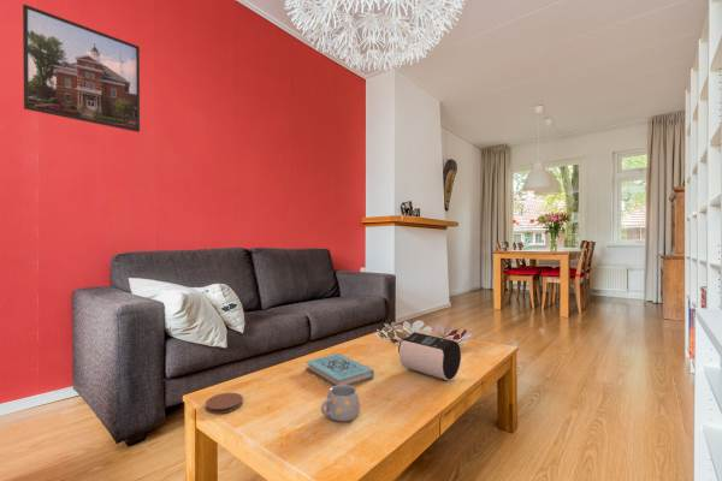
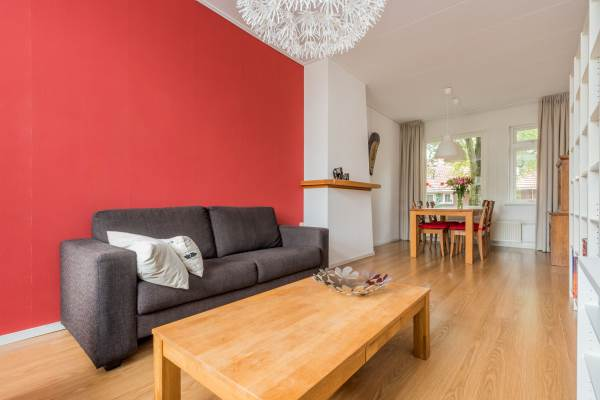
- mug (338, 404)
- book (338, 369)
- coaster (224, 402)
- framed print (87, 75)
- speaker (426, 354)
